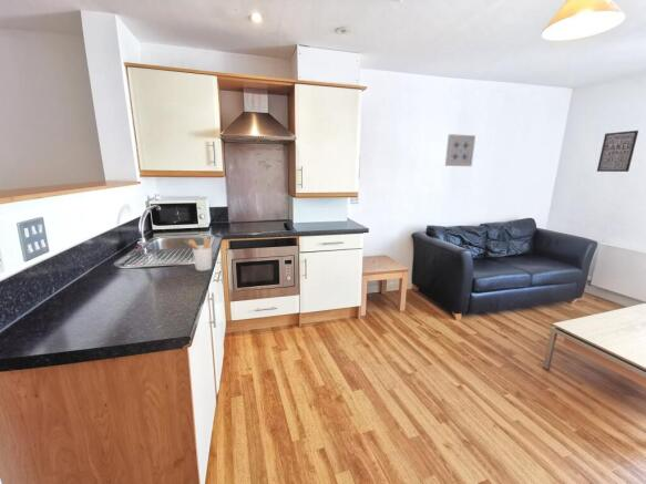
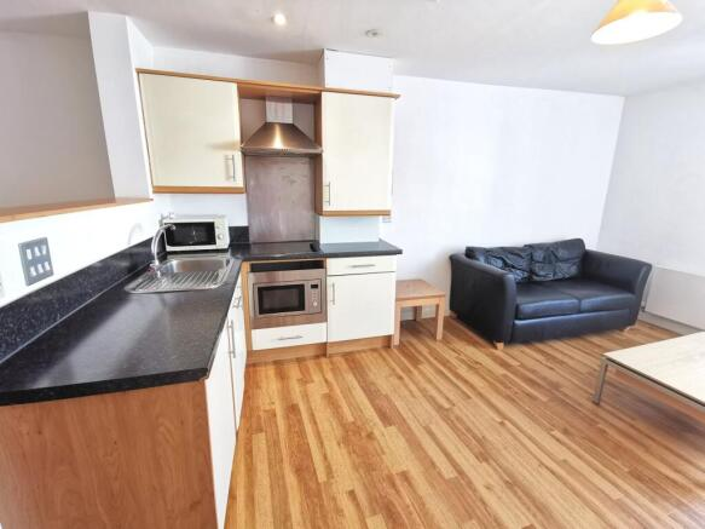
- wall art (616, 152)
- wall art (460, 151)
- utensil holder (198, 254)
